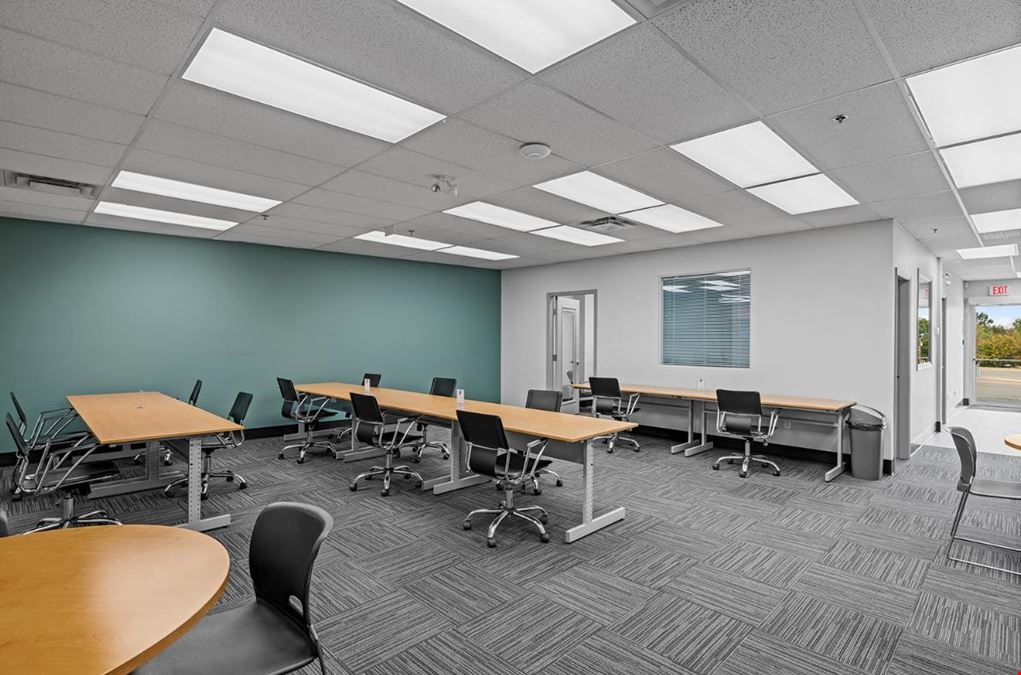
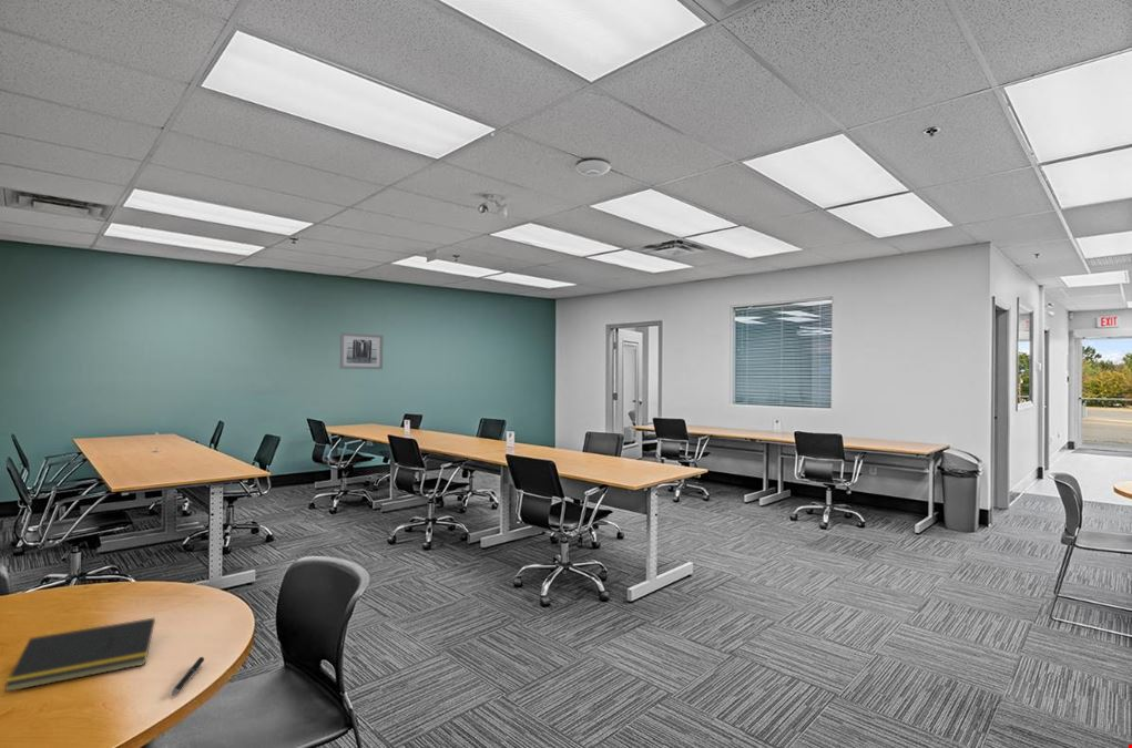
+ notepad (86, 650)
+ wall art (361, 351)
+ pen (187, 675)
